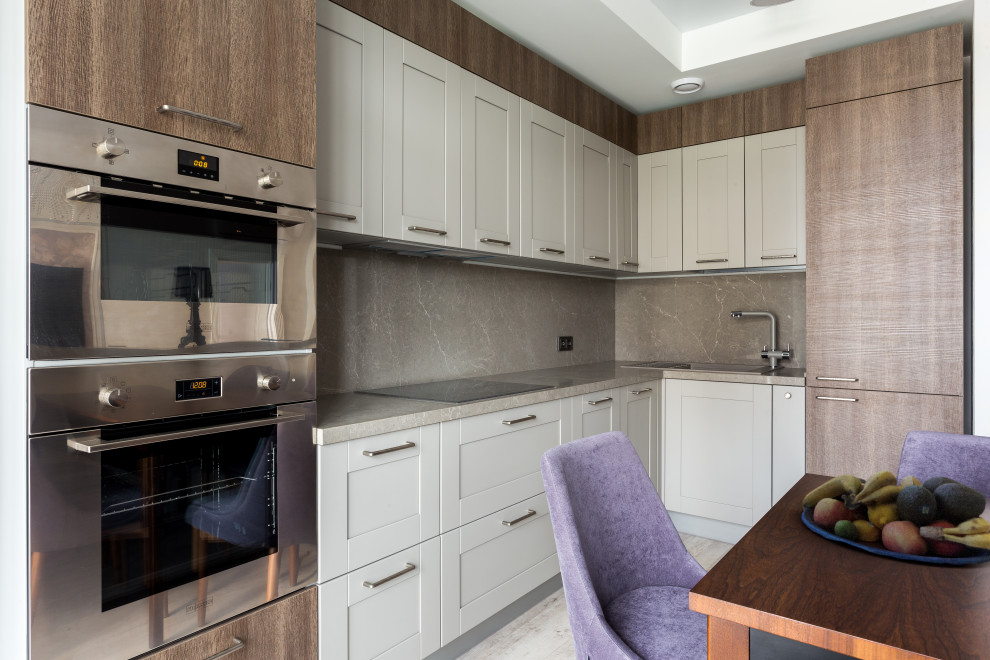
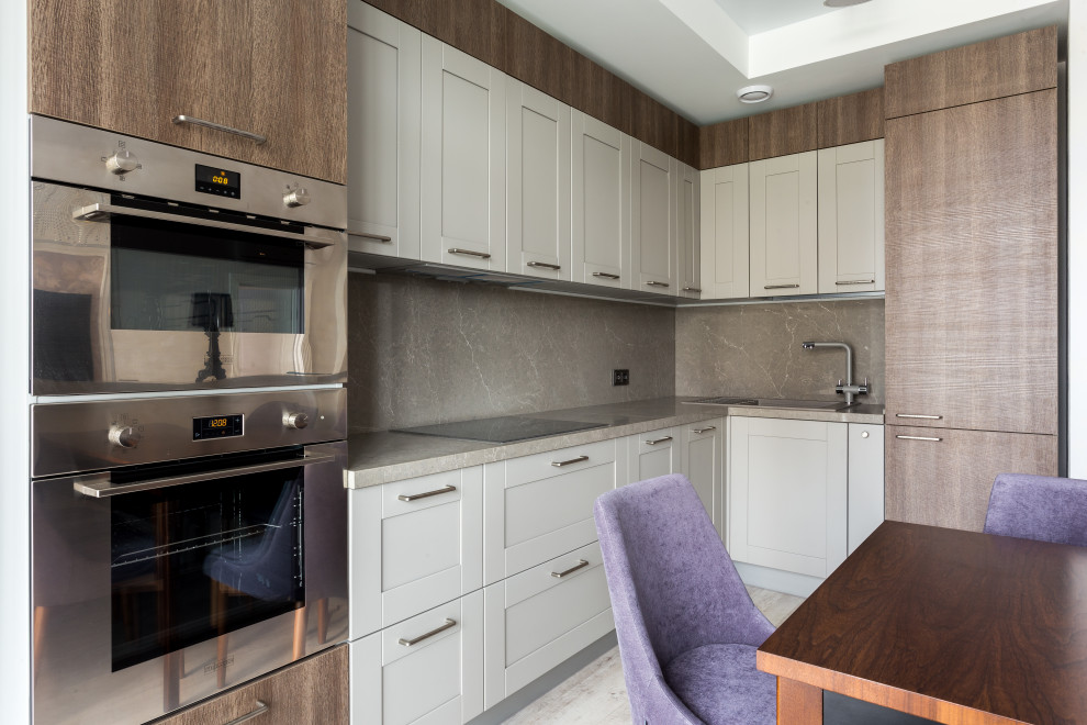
- fruit bowl (895, 500)
